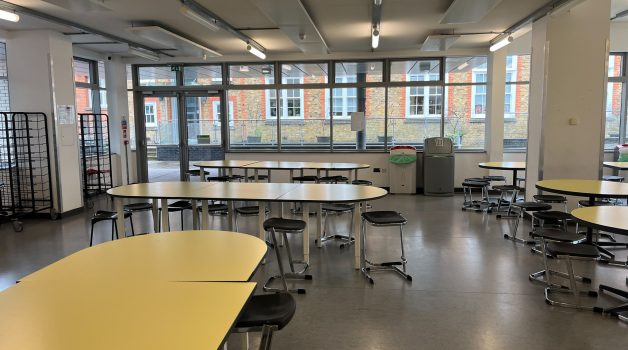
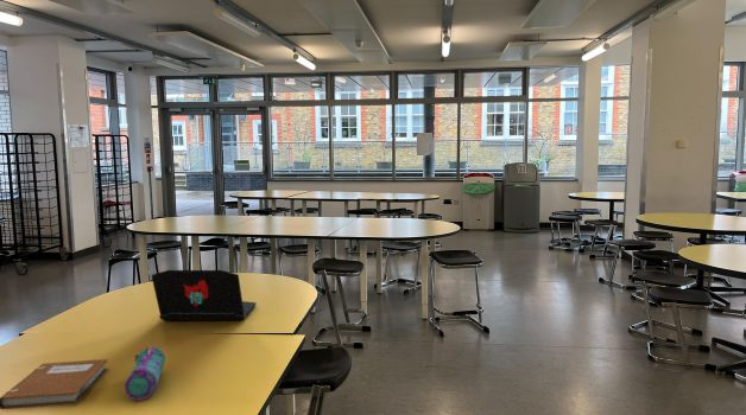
+ laptop (207, 289)
+ notebook (58, 381)
+ pencil case (145, 371)
